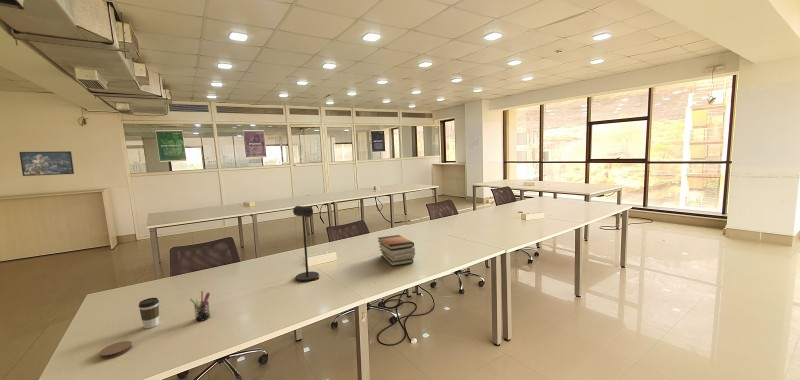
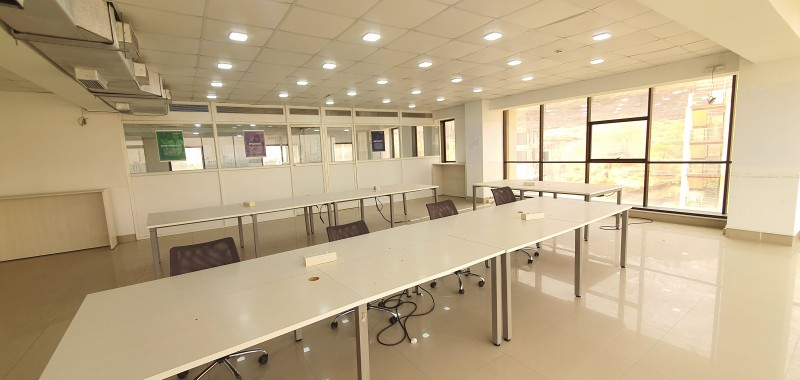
- pen holder (200, 305)
- book stack (396, 249)
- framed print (47, 163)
- desk lamp (305, 242)
- coaster (116, 349)
- coffee cup (150, 313)
